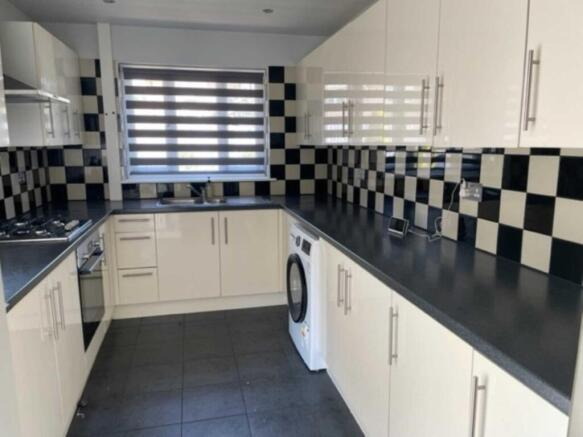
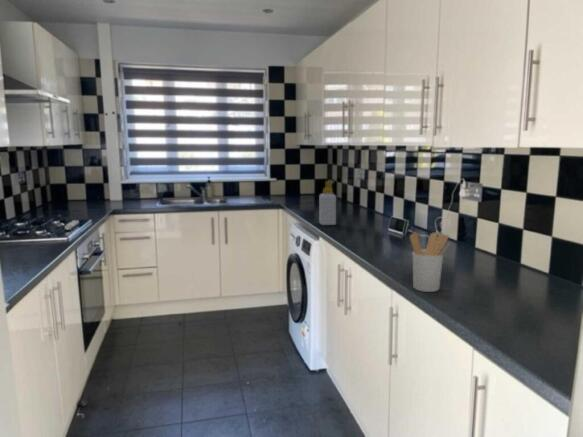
+ soap bottle (327, 203)
+ utensil holder (430, 260)
